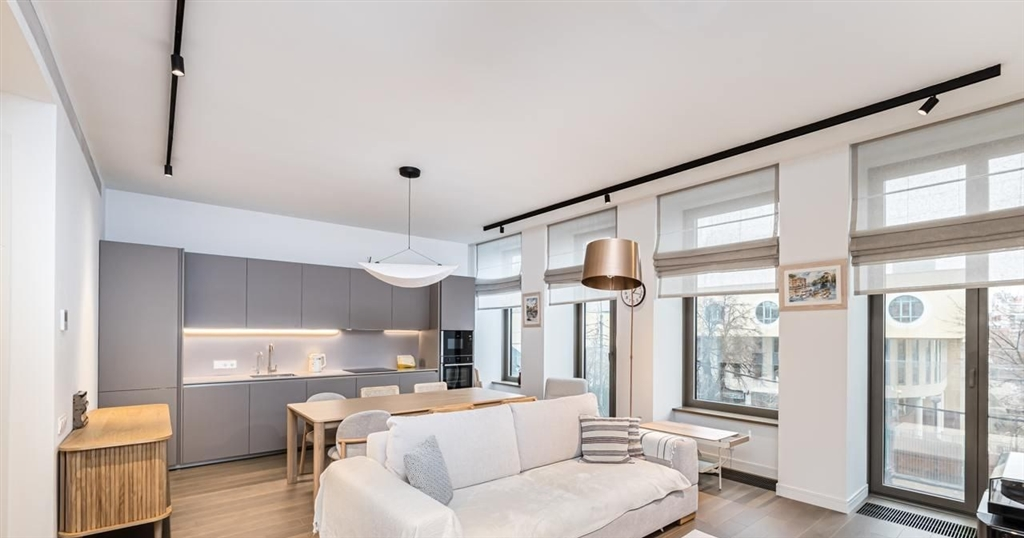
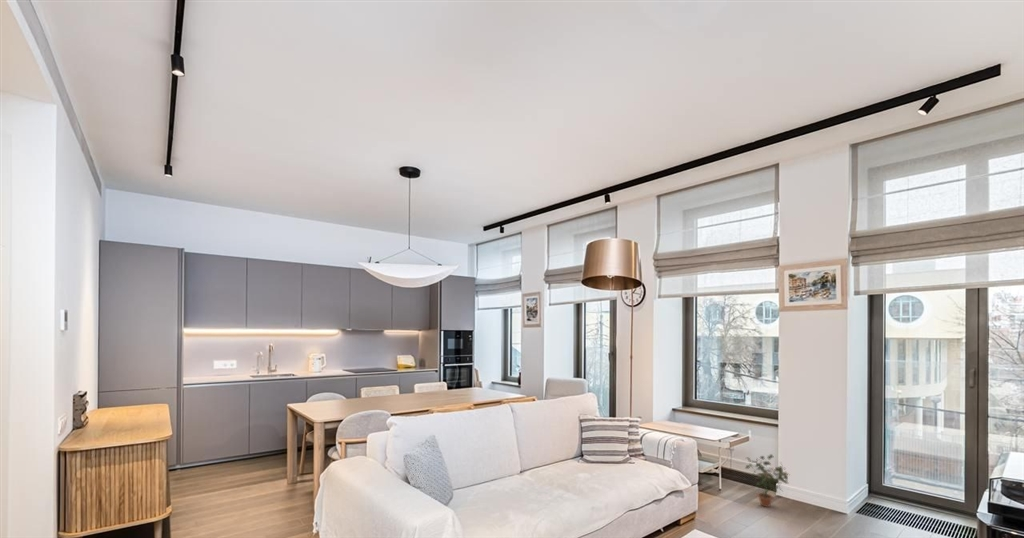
+ potted plant (765, 480)
